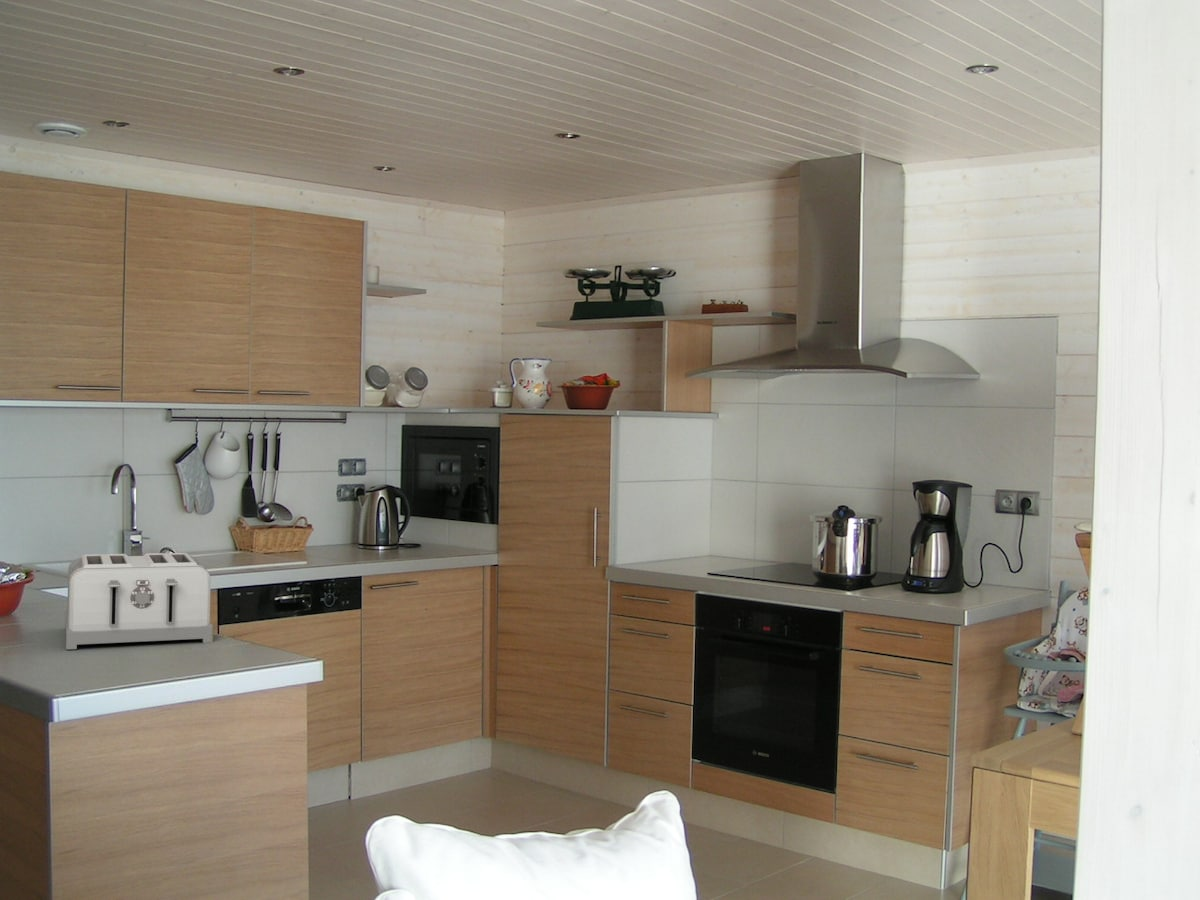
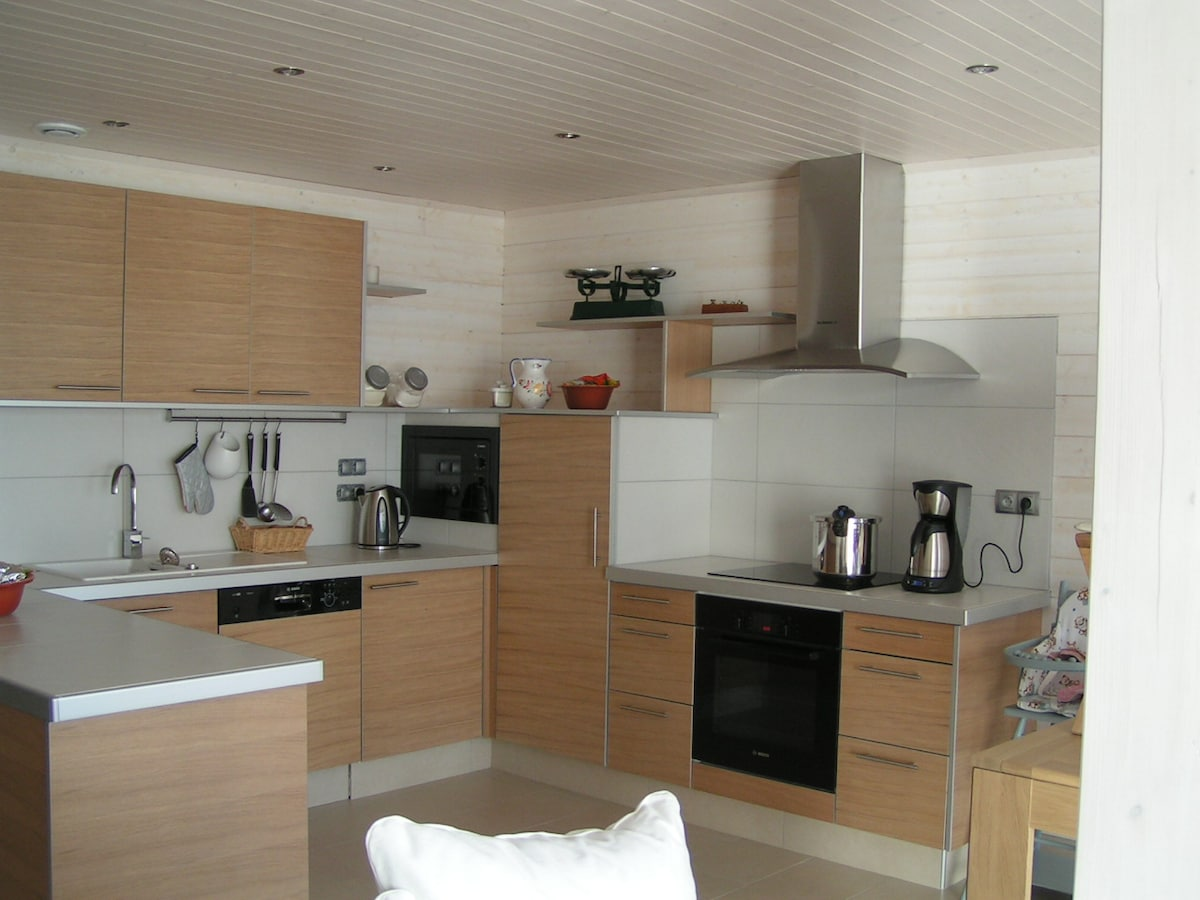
- toaster (138, 597)
